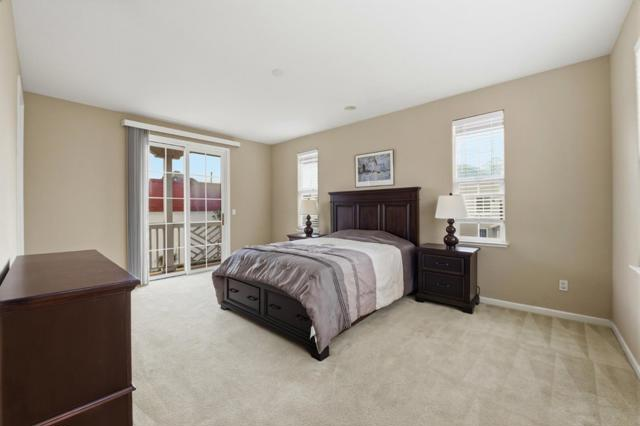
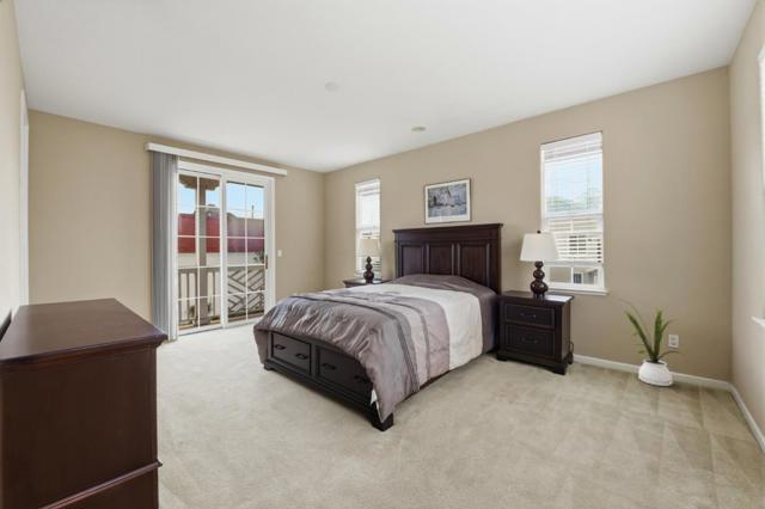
+ house plant (650, 342)
